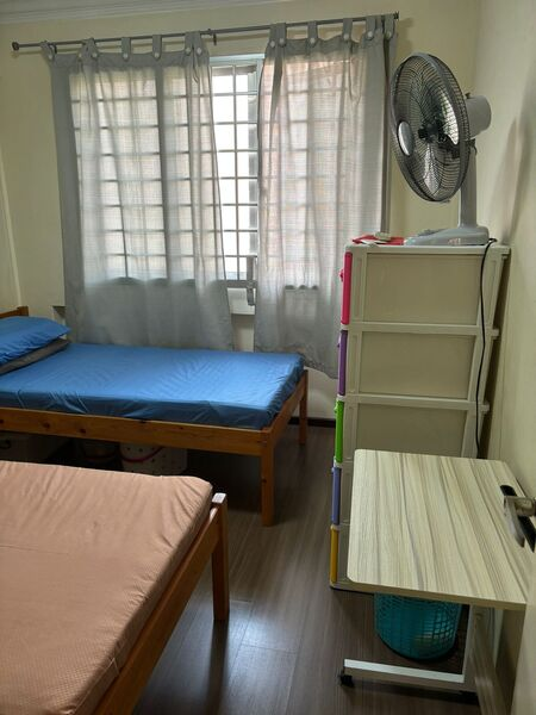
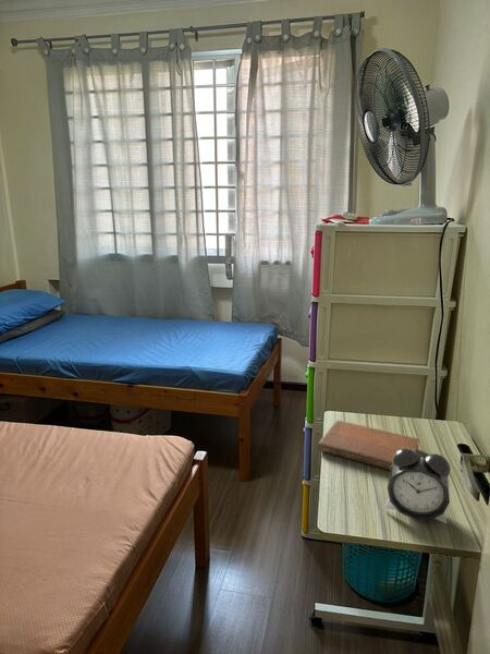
+ notebook (368, 445)
+ alarm clock (417, 482)
